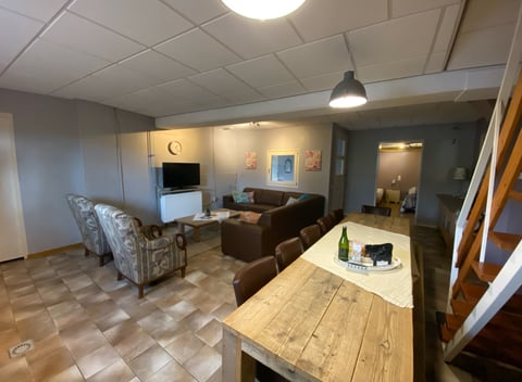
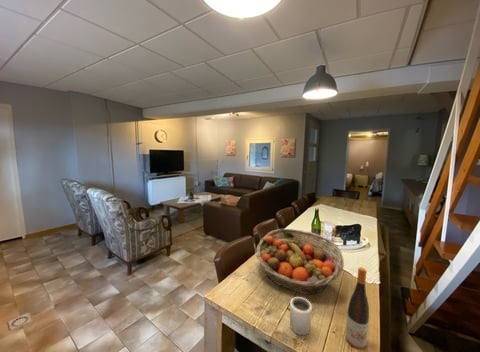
+ wine bottle (358, 305)
+ fruit basket (296, 257)
+ mug (301, 312)
